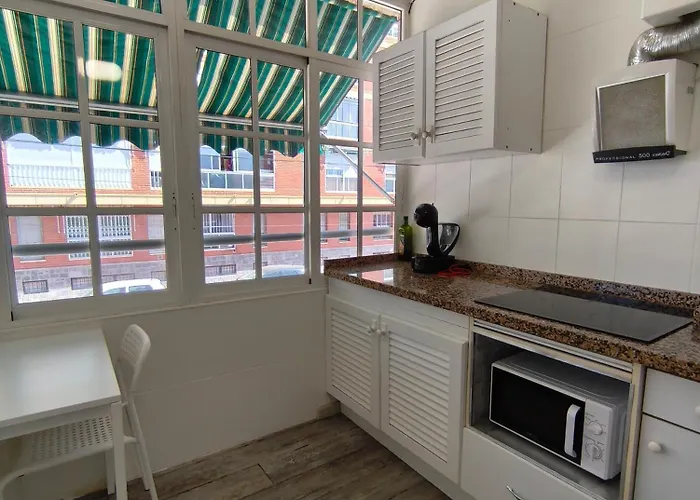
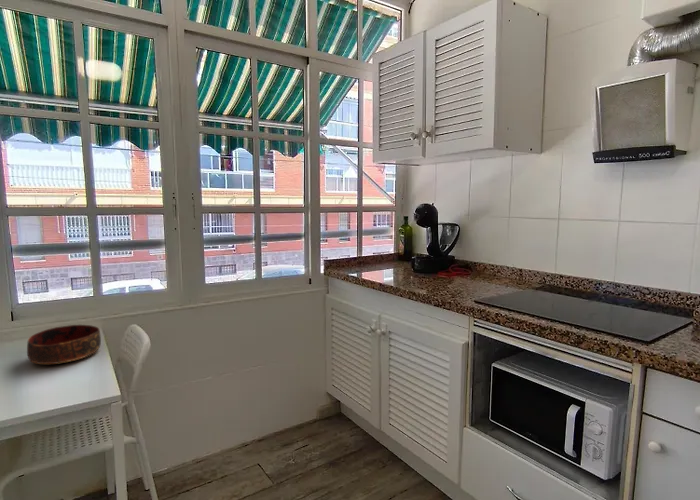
+ bowl (65, 344)
